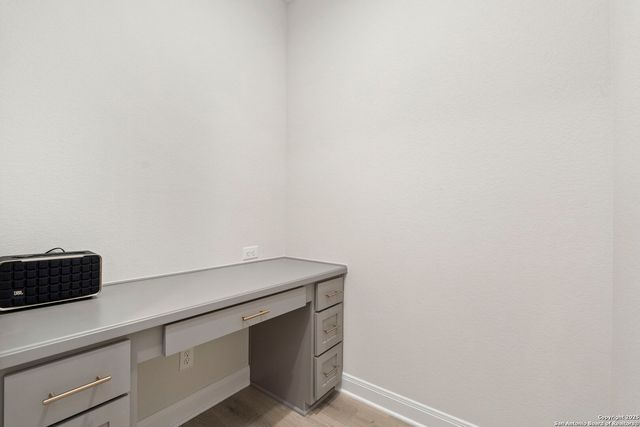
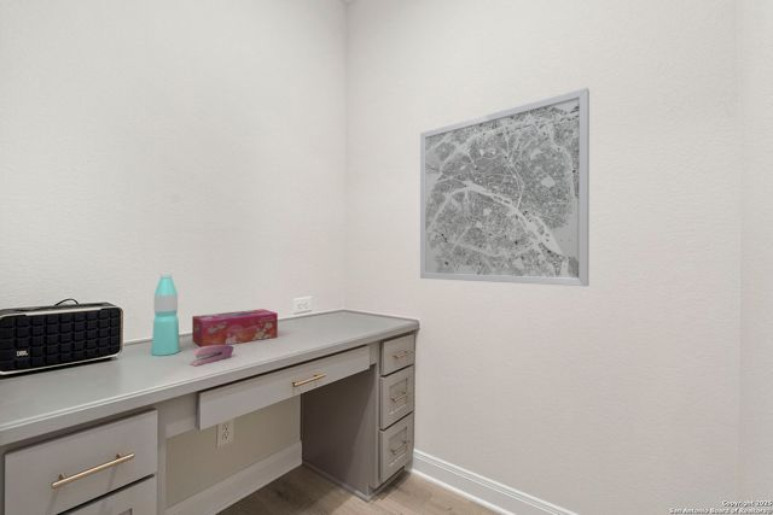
+ stapler (213, 352)
+ wall art (492, 198)
+ water bottle (165, 312)
+ tissue box (236, 326)
